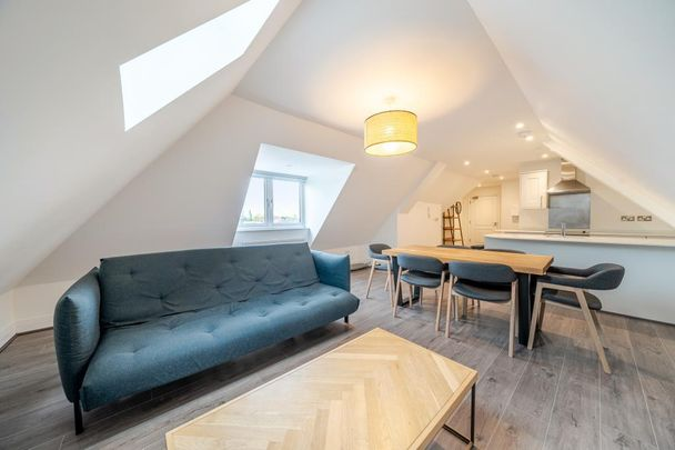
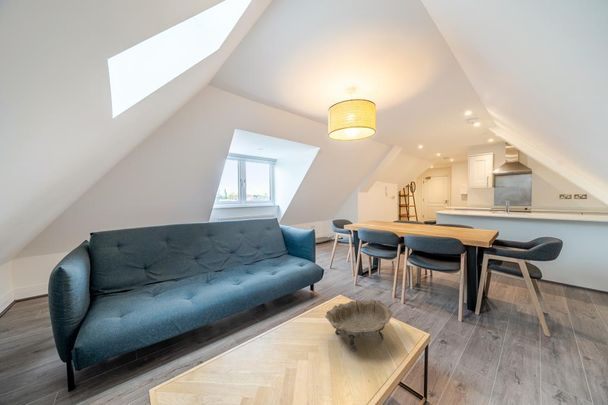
+ decorative bowl (359, 323)
